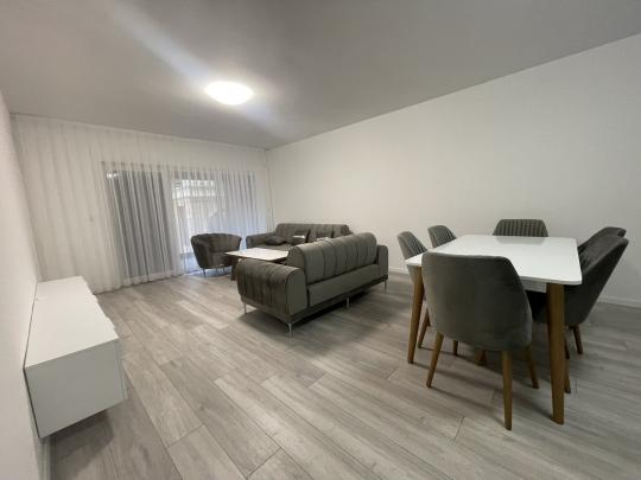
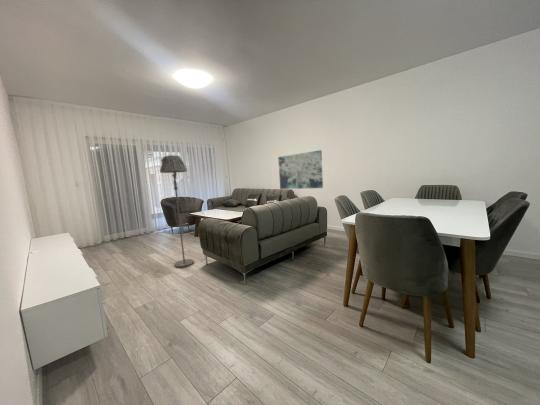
+ wall art (299, 171)
+ floor lamp (178, 211)
